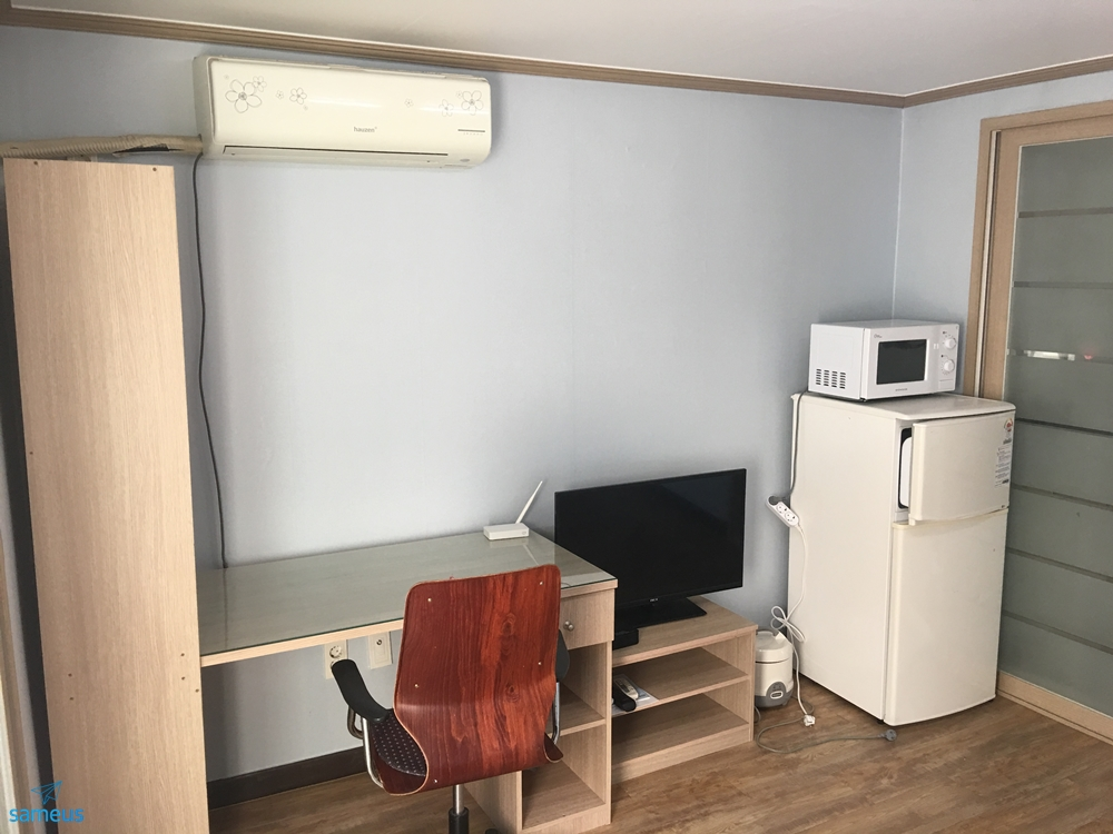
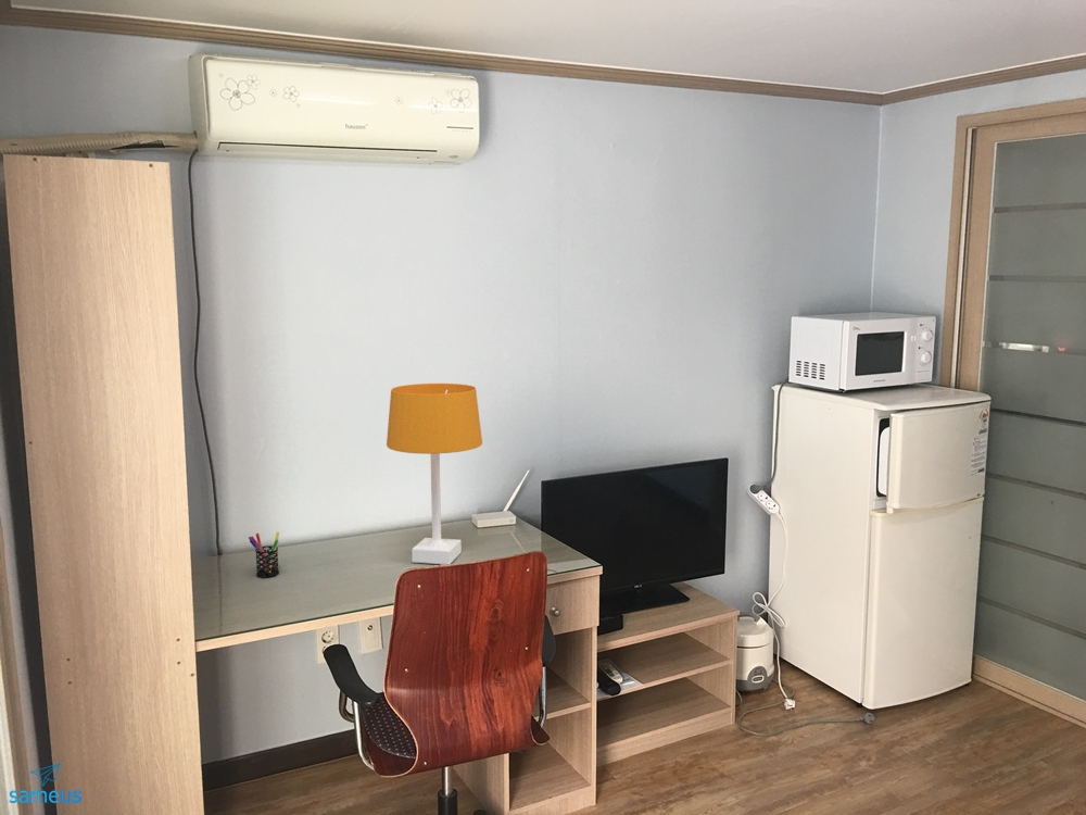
+ desk lamp (434, 474)
+ pen holder (267, 553)
